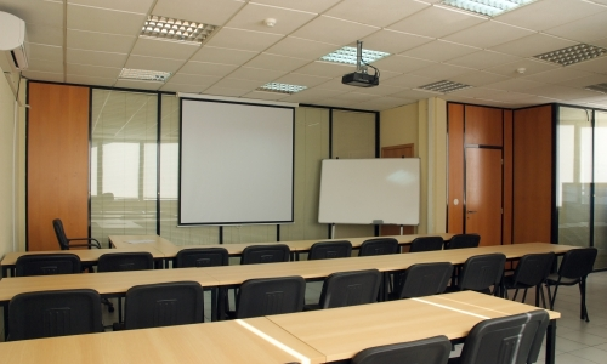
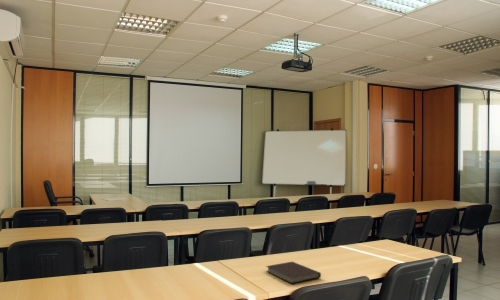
+ notebook (292, 271)
